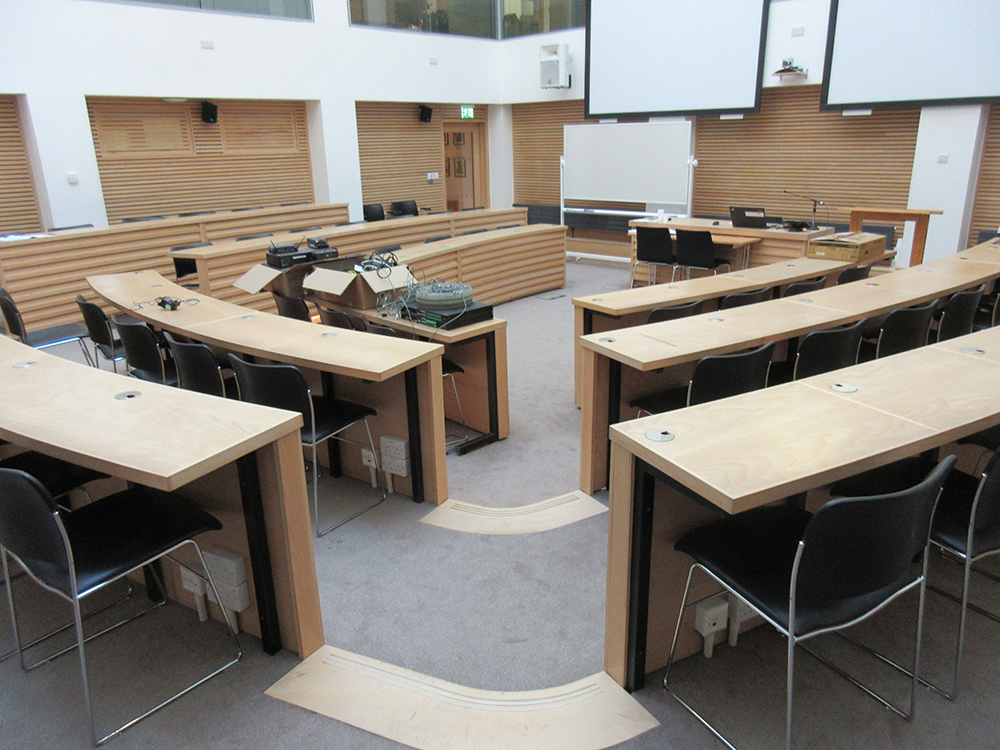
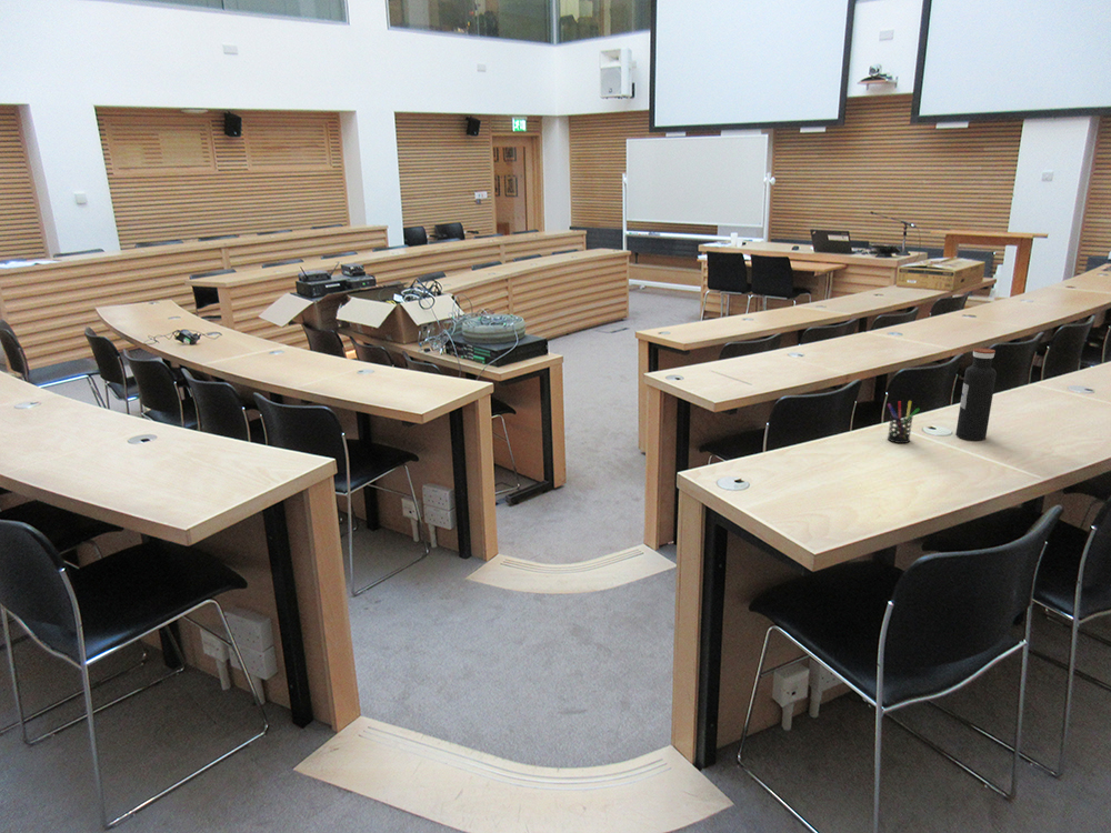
+ water bottle (977, 393)
+ pen holder (902, 420)
